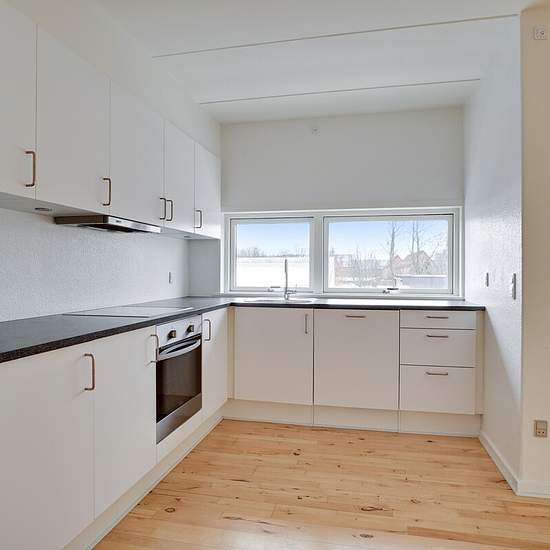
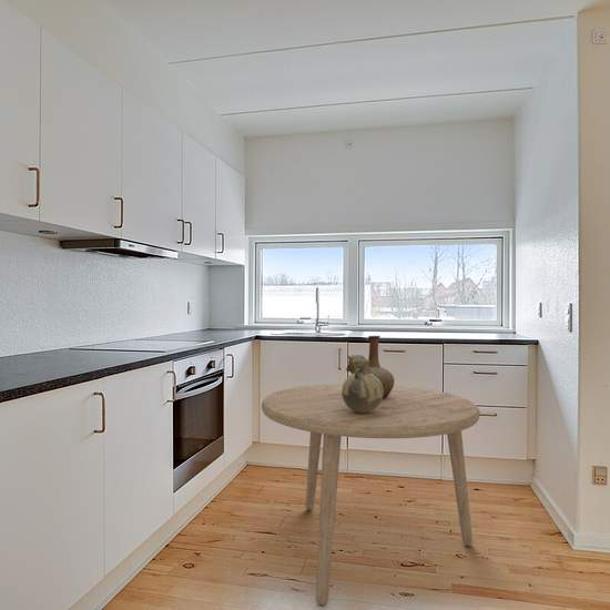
+ dining table (337, 472)
+ vase (369, 365)
+ pitcher (362, 385)
